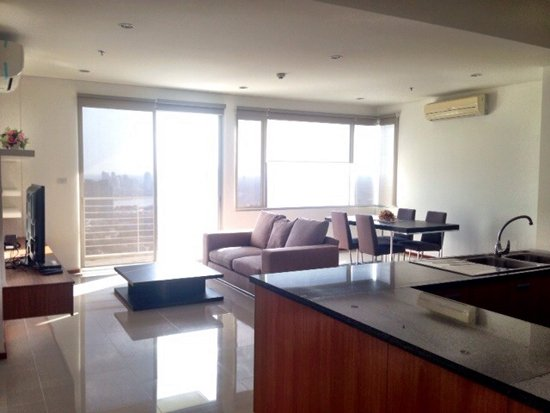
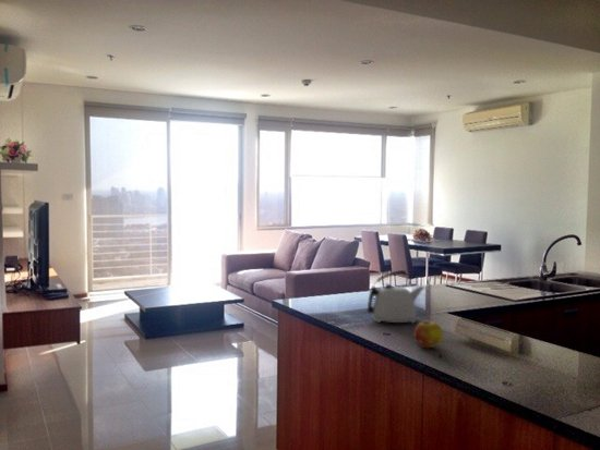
+ fruit (428, 333)
+ kettle (395, 294)
